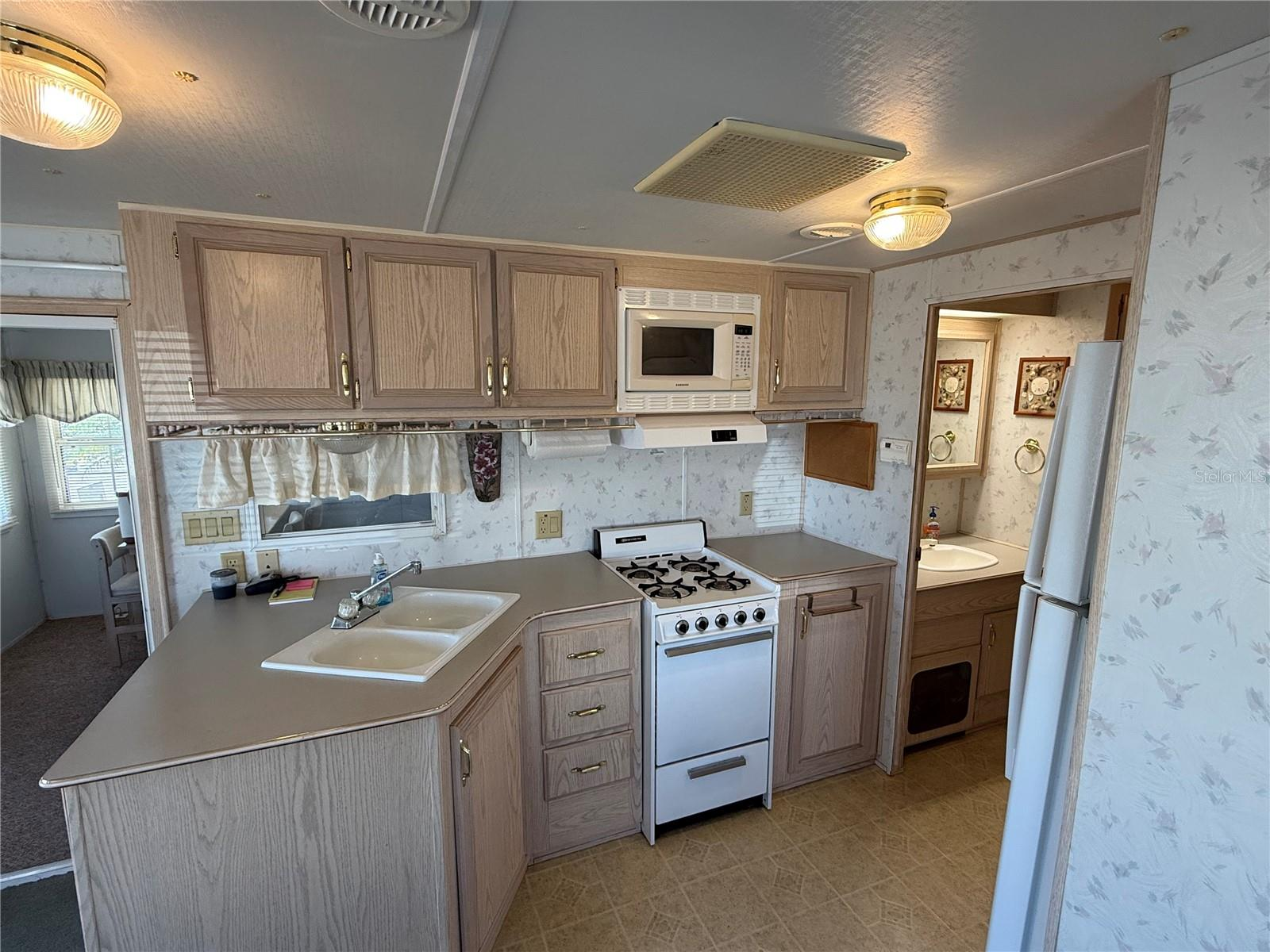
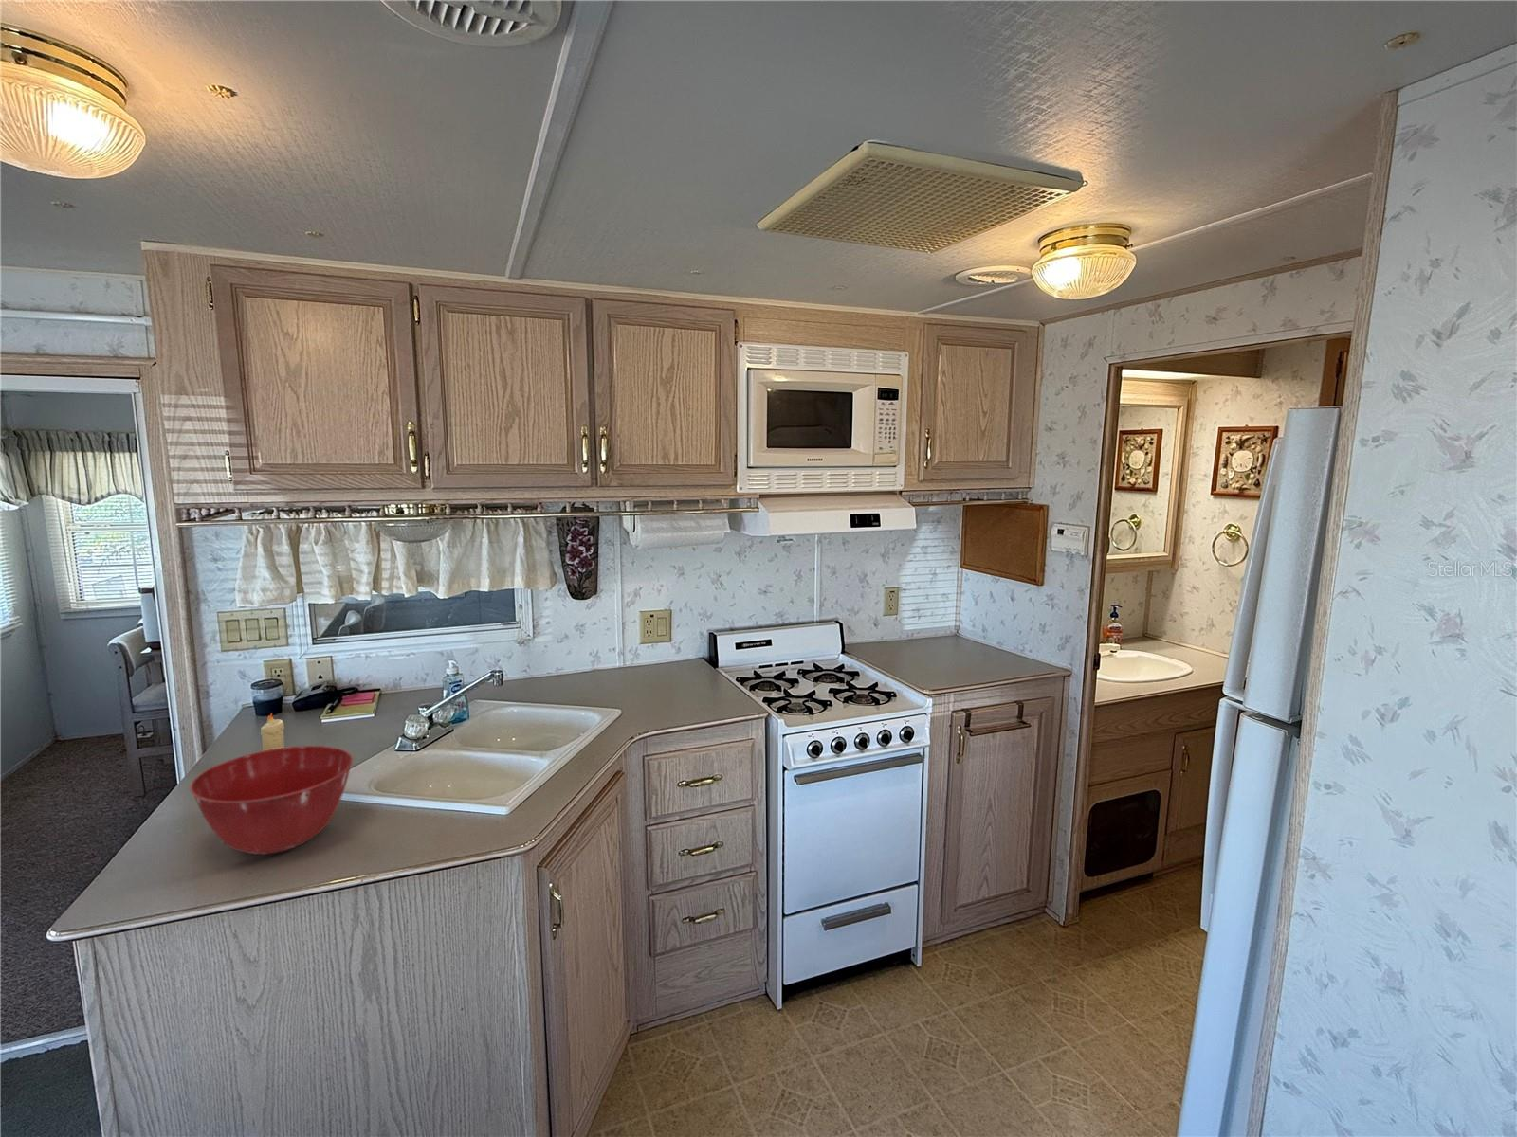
+ mixing bowl (278, 804)
+ candle (274, 740)
